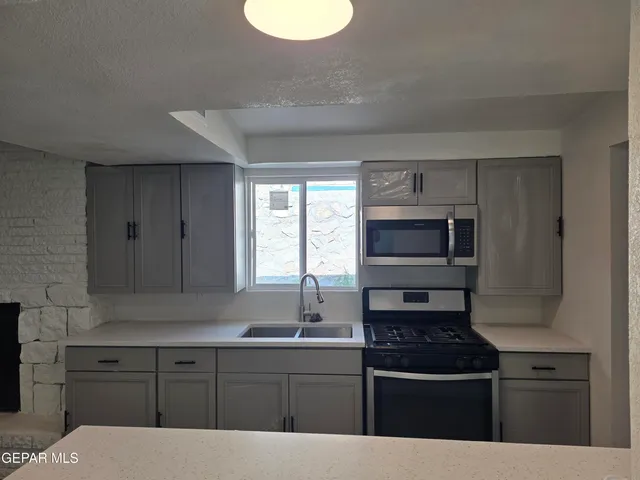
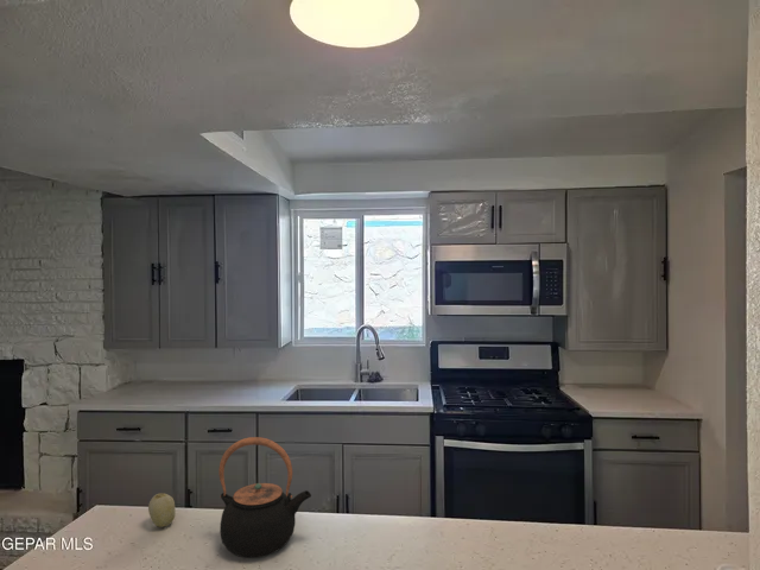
+ fruit (162, 509)
+ teapot (265, 489)
